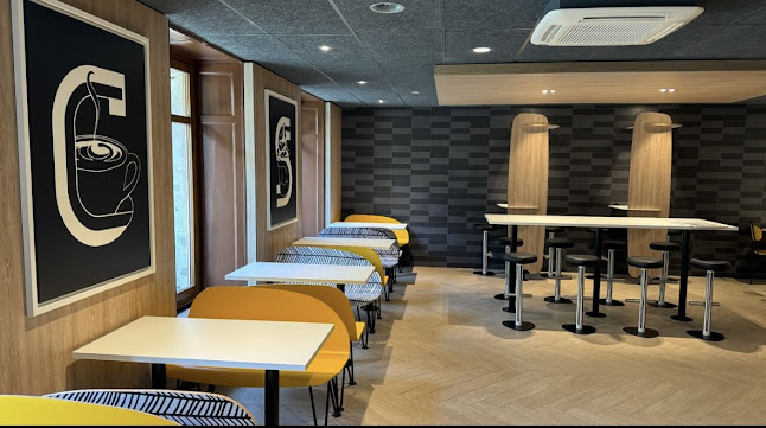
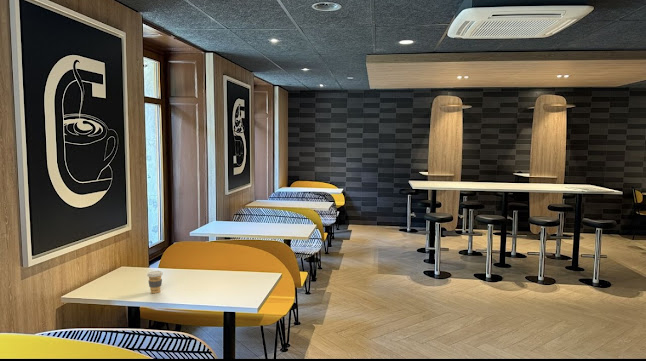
+ coffee cup (155, 282)
